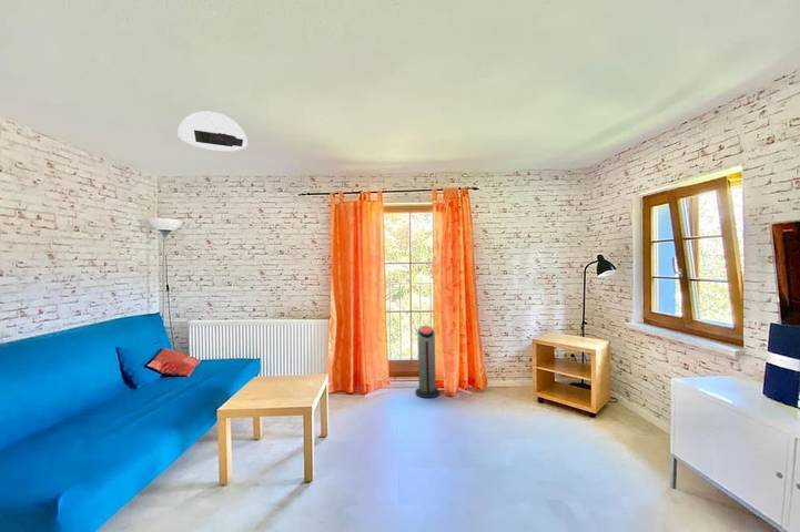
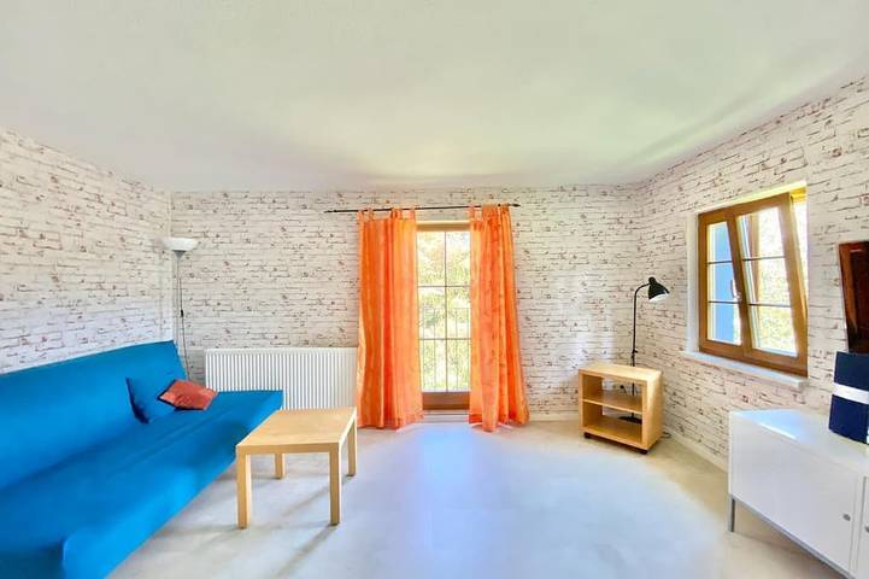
- air purifier (426, 359)
- ceiling light (213, 127)
